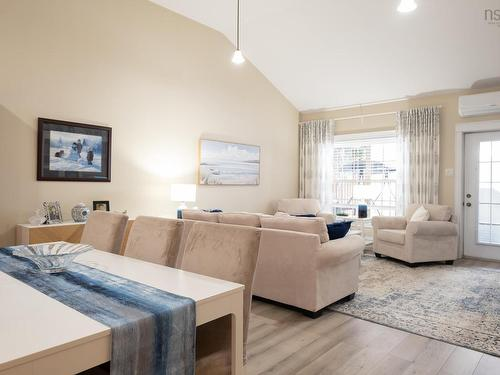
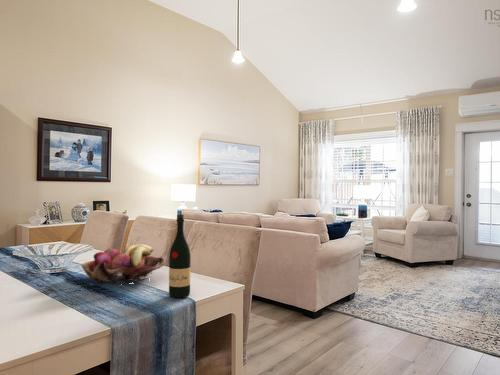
+ fruit basket (125, 262)
+ wine bottle (179, 254)
